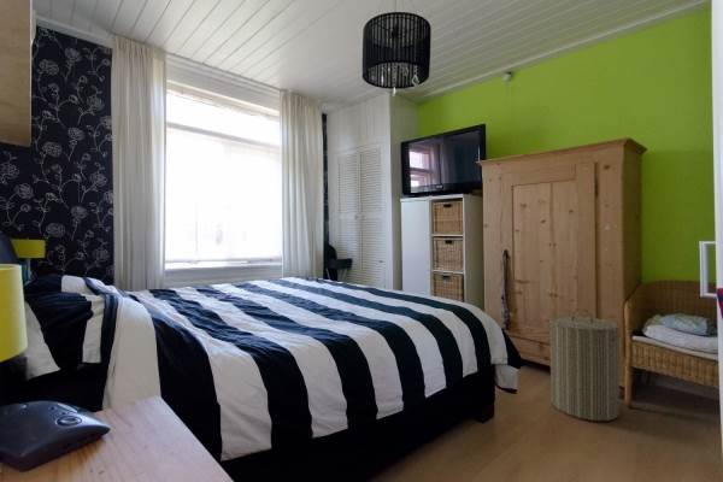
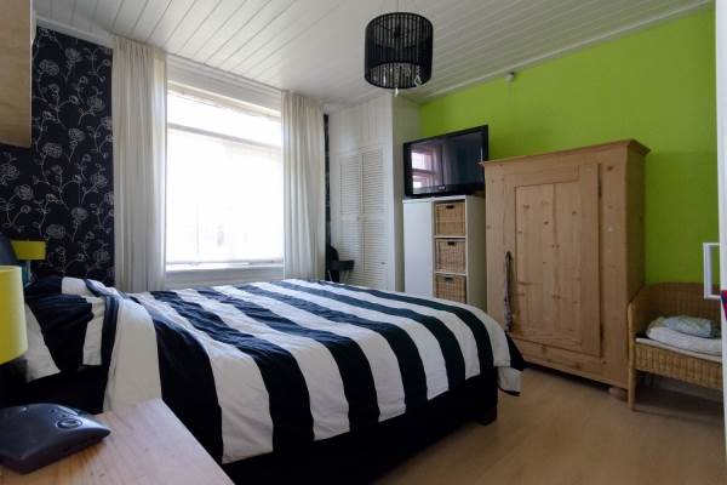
- laundry hamper (583, 357)
